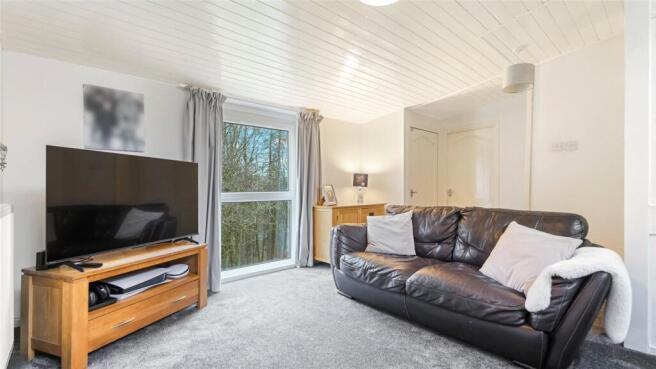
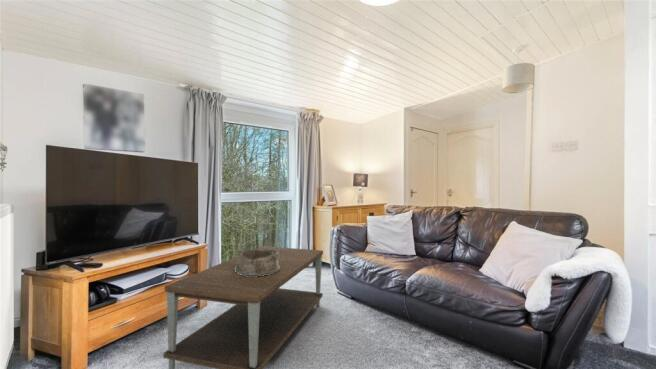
+ coffee table (260, 297)
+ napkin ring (257, 259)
